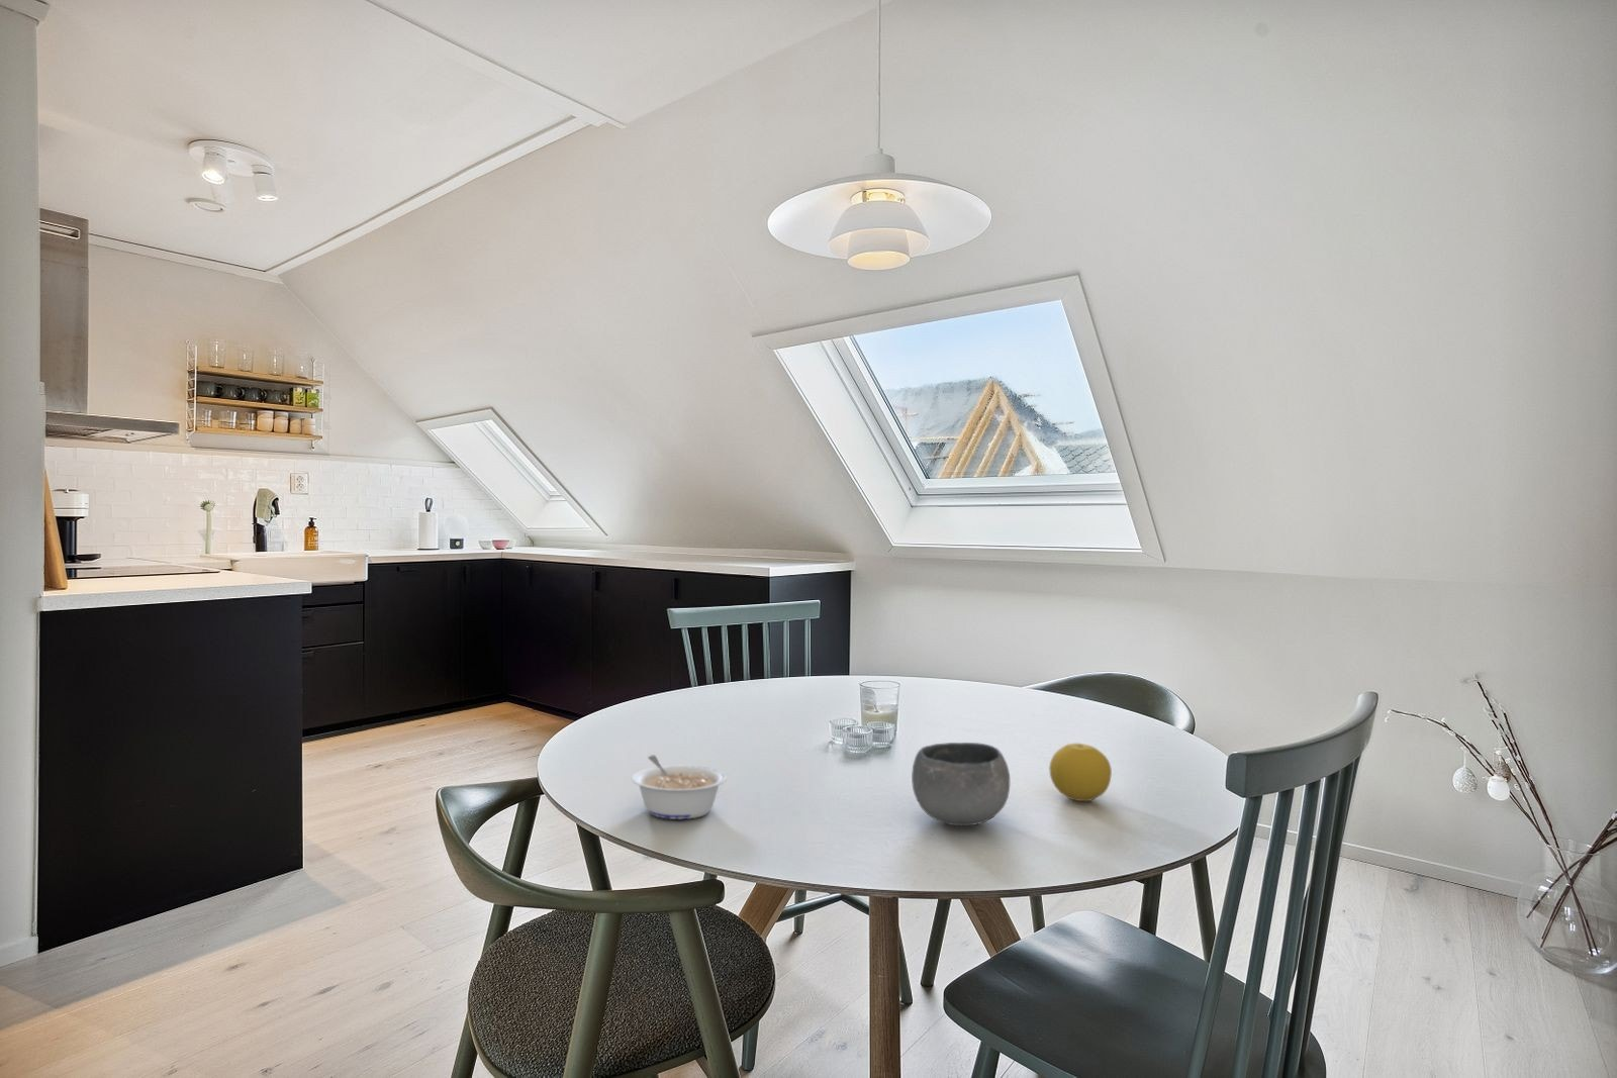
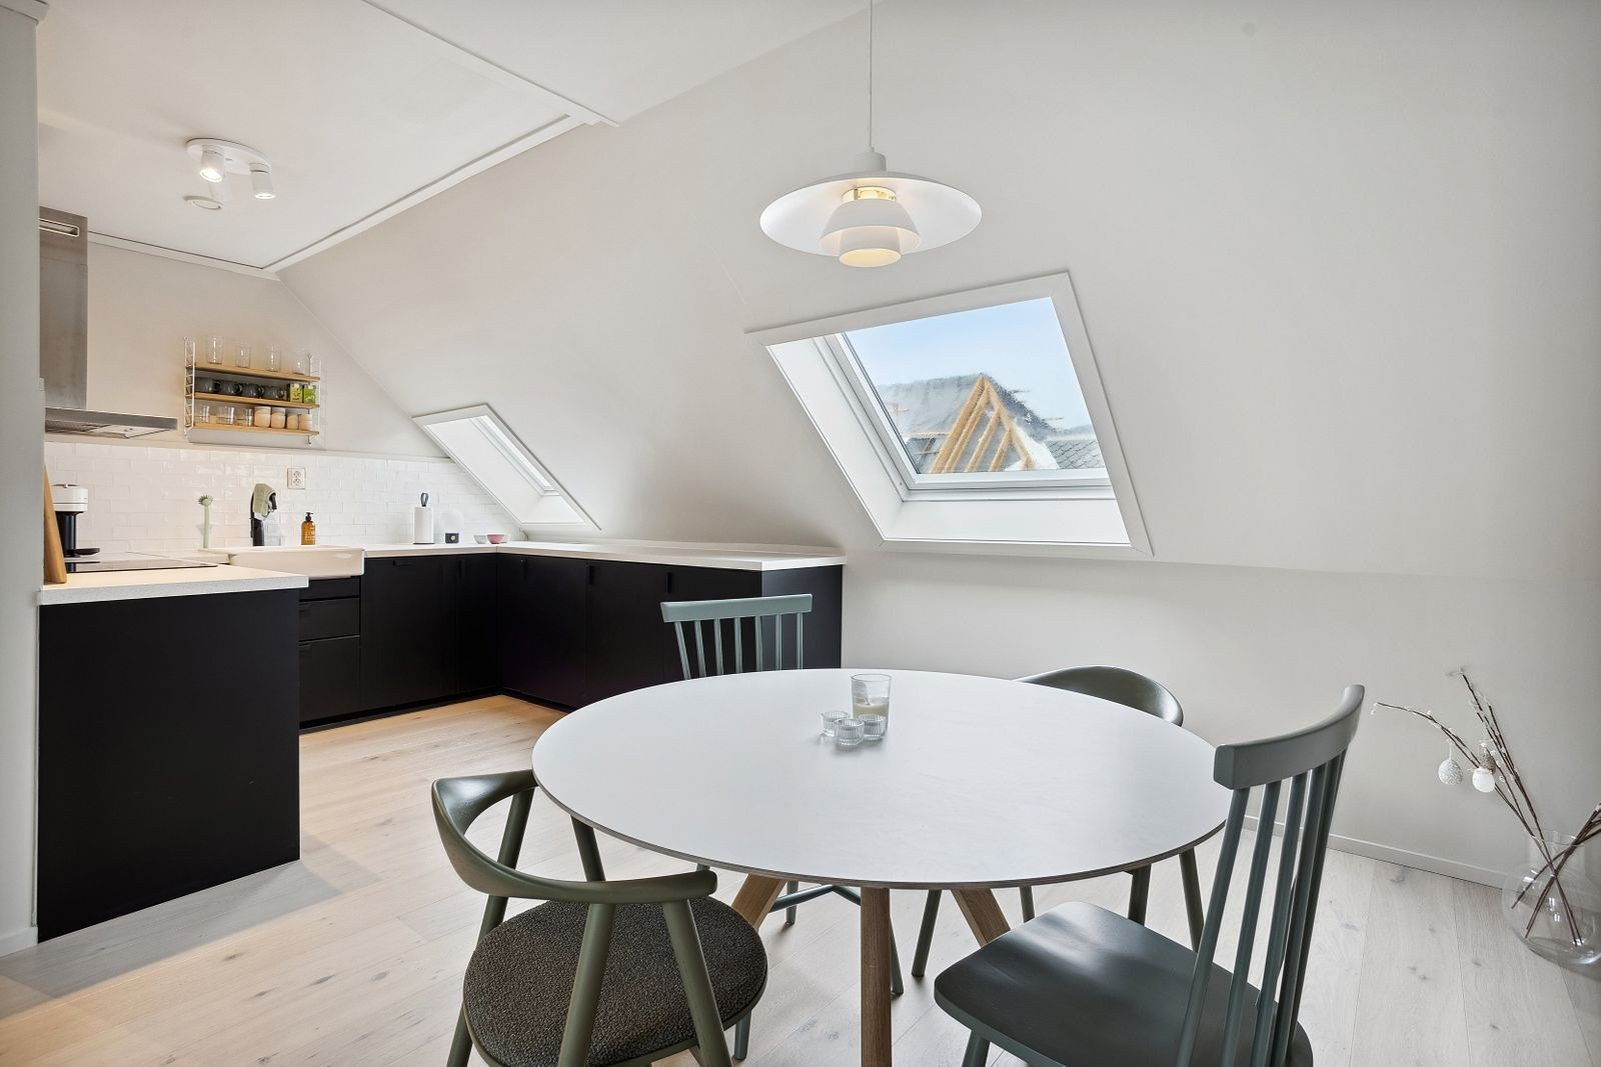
- bowl (959, 784)
- legume (675, 789)
- fruit (1079, 772)
